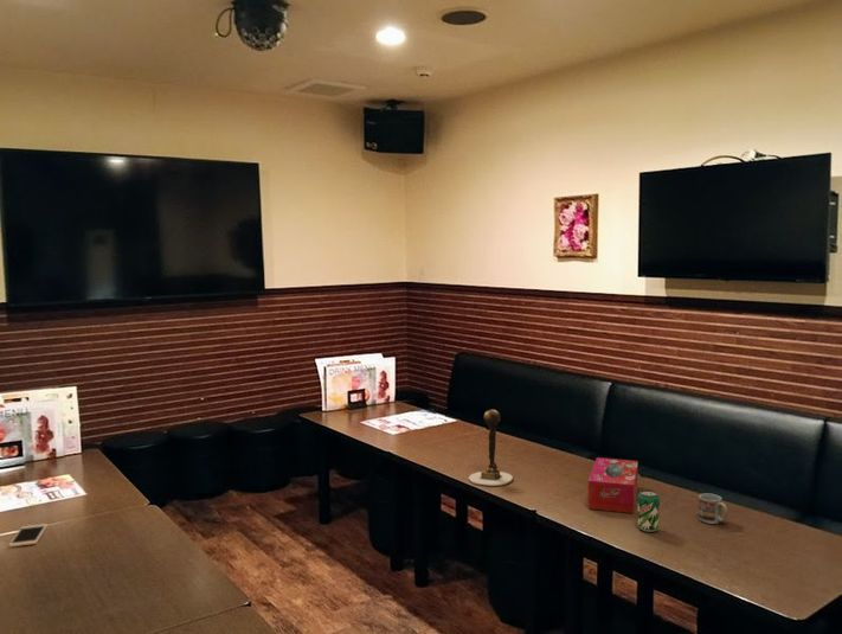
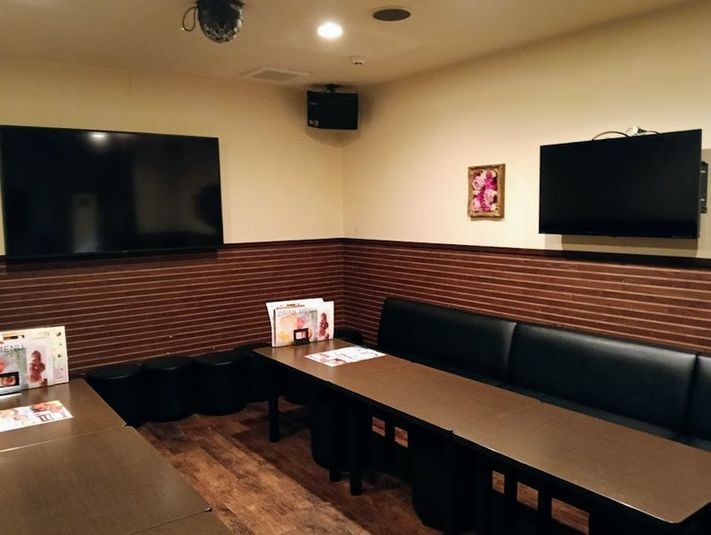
- decorative scepter (490, 444)
- cell phone (28, 534)
- tissue box (613, 483)
- beverage can (648, 511)
- cup (713, 510)
